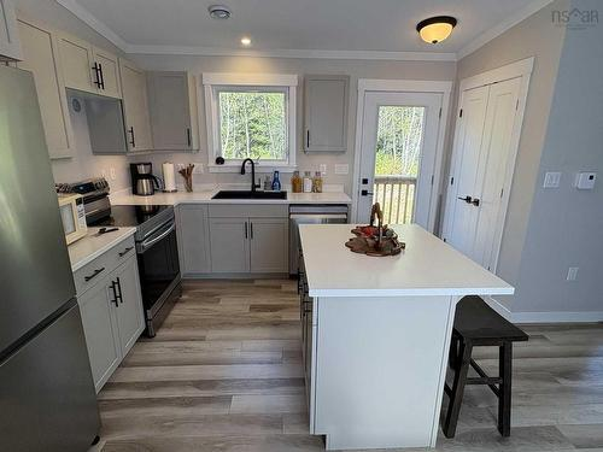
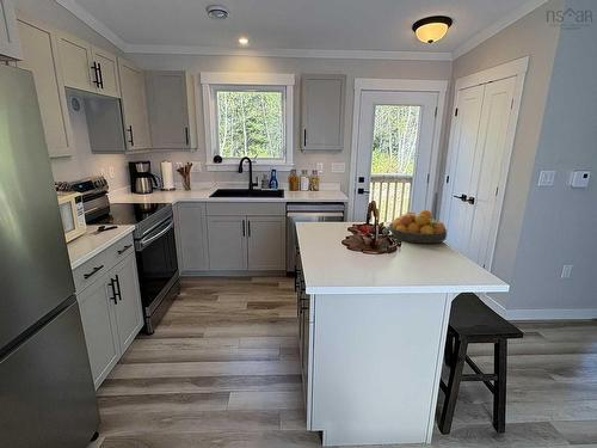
+ fruit bowl (417, 223)
